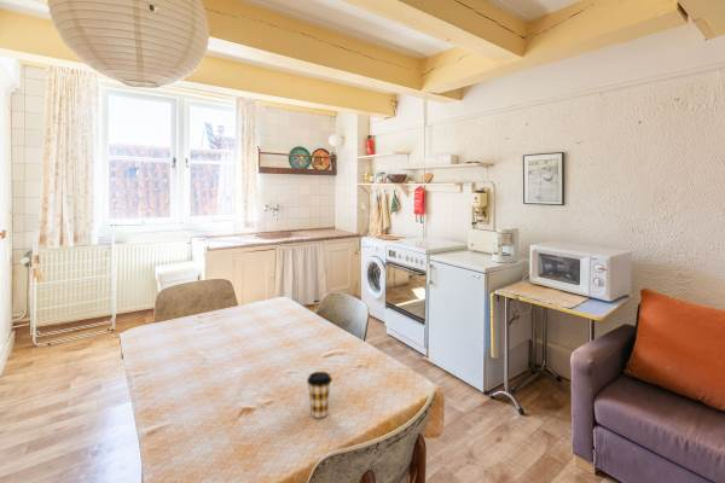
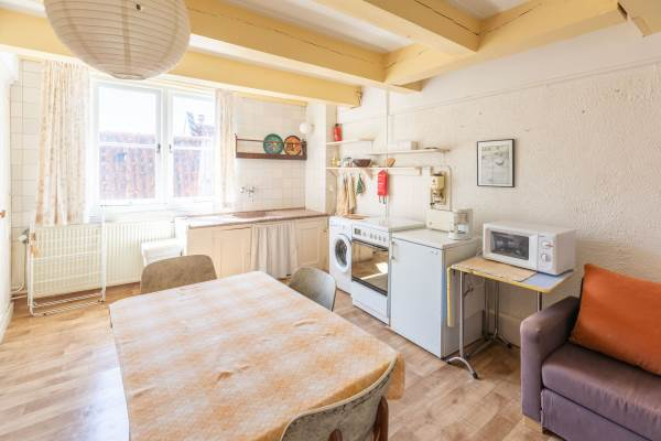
- coffee cup (319, 394)
